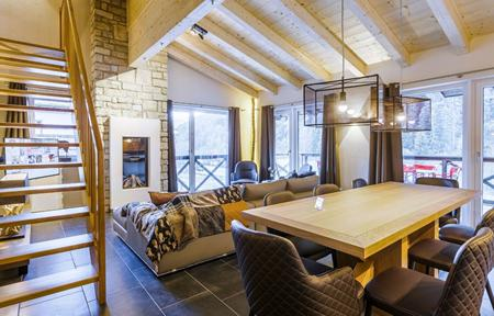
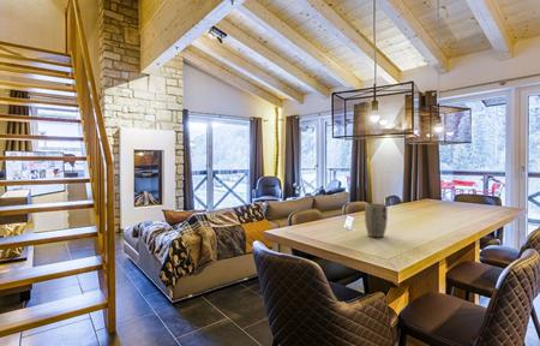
+ plant pot (376, 220)
